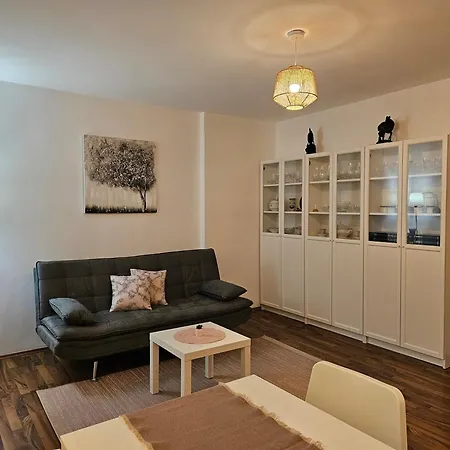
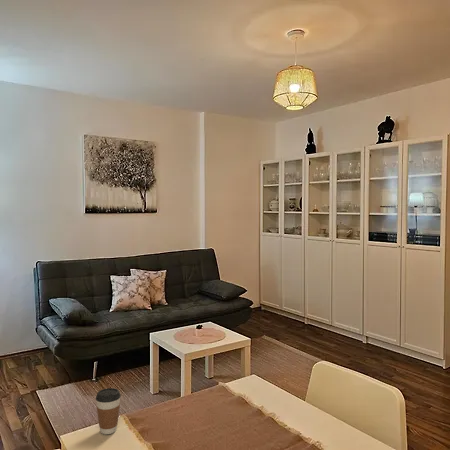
+ coffee cup (108, 411)
